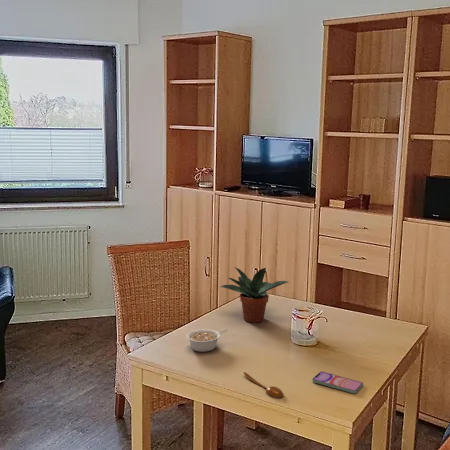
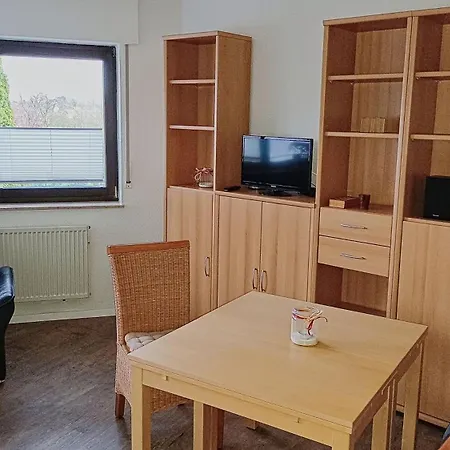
- legume (204, 339)
- spoon (260, 384)
- potted plant (254, 291)
- smartphone (337, 382)
